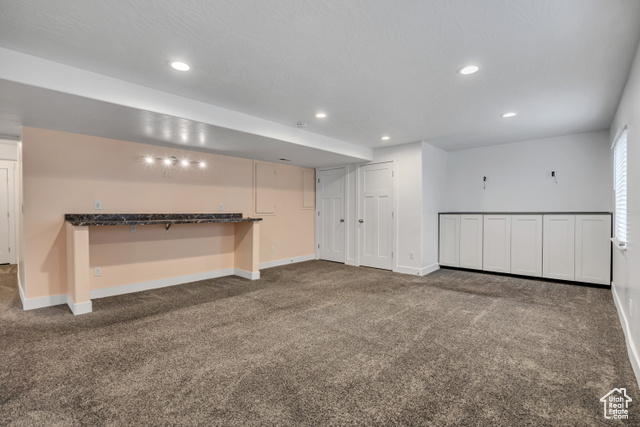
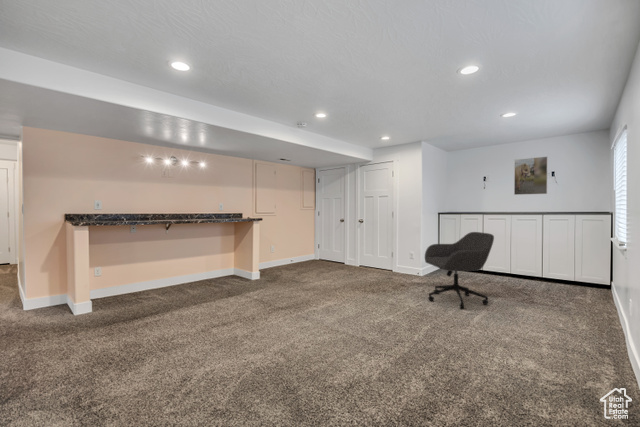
+ office chair (457, 266)
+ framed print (530, 176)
